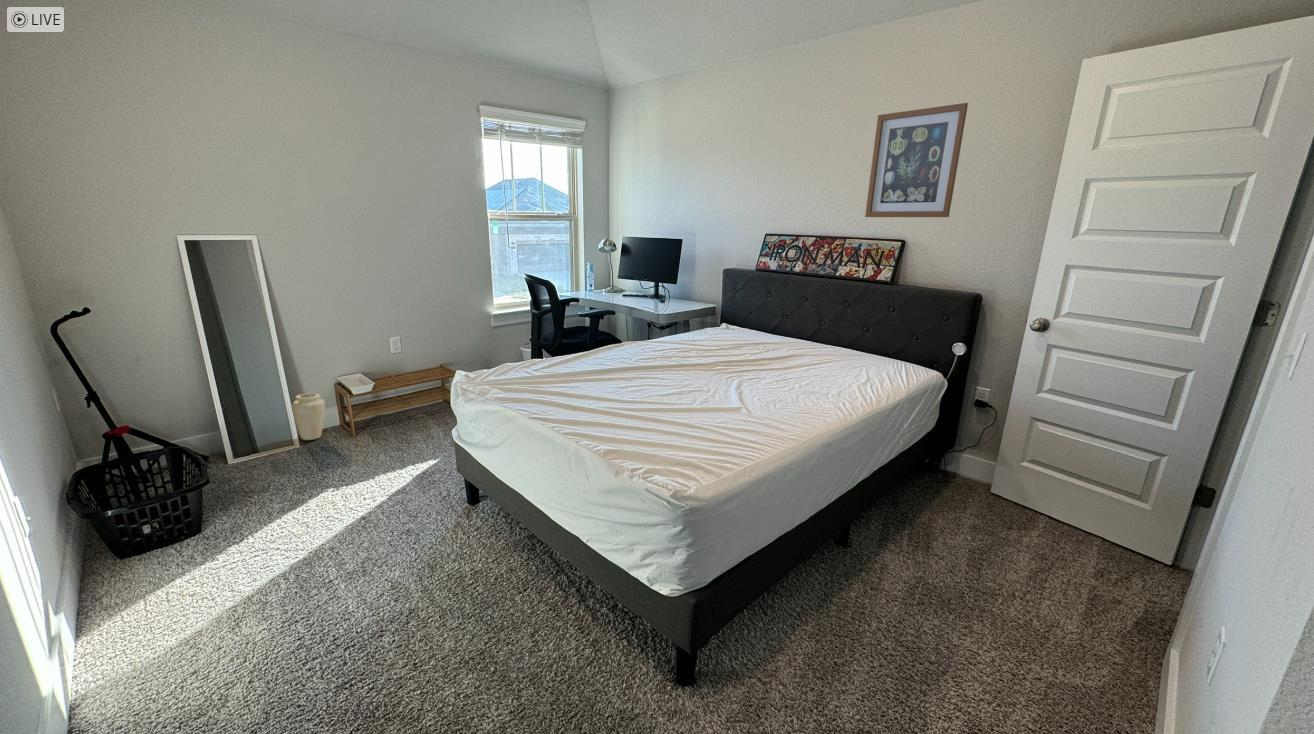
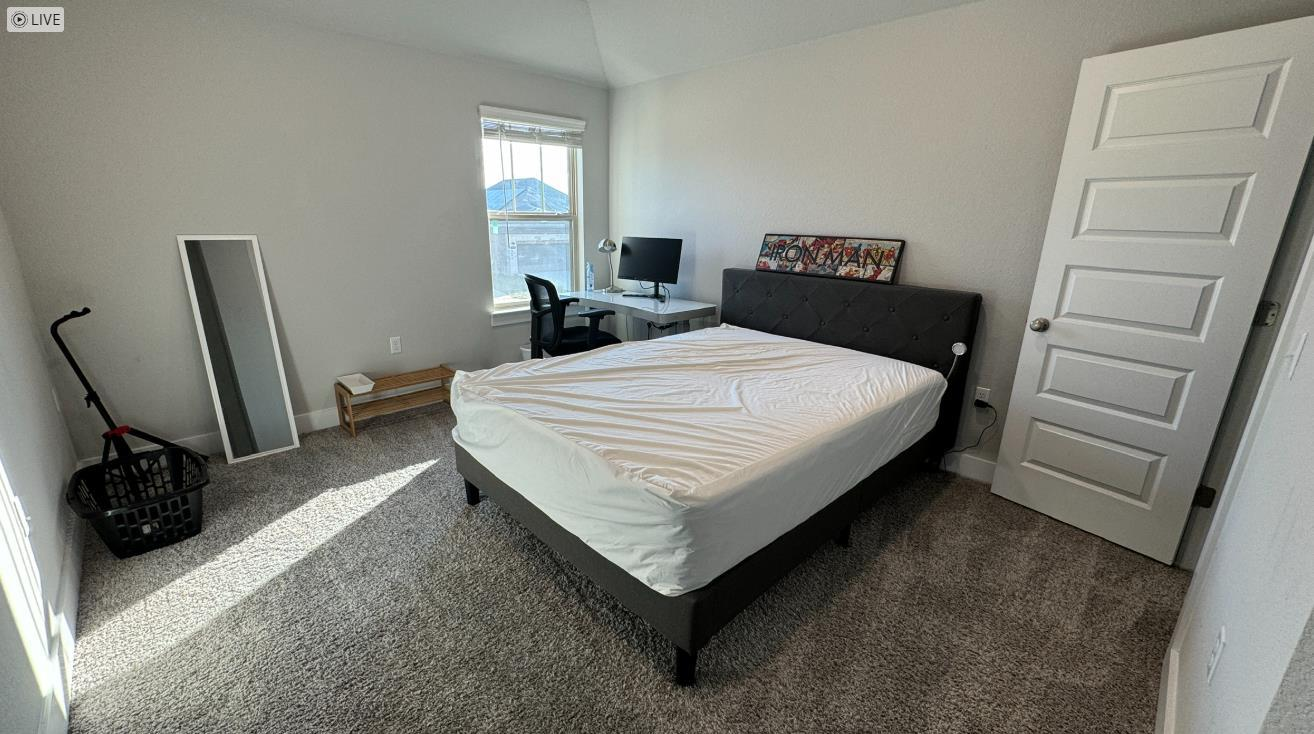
- vase (310, 416)
- wall art (912, 164)
